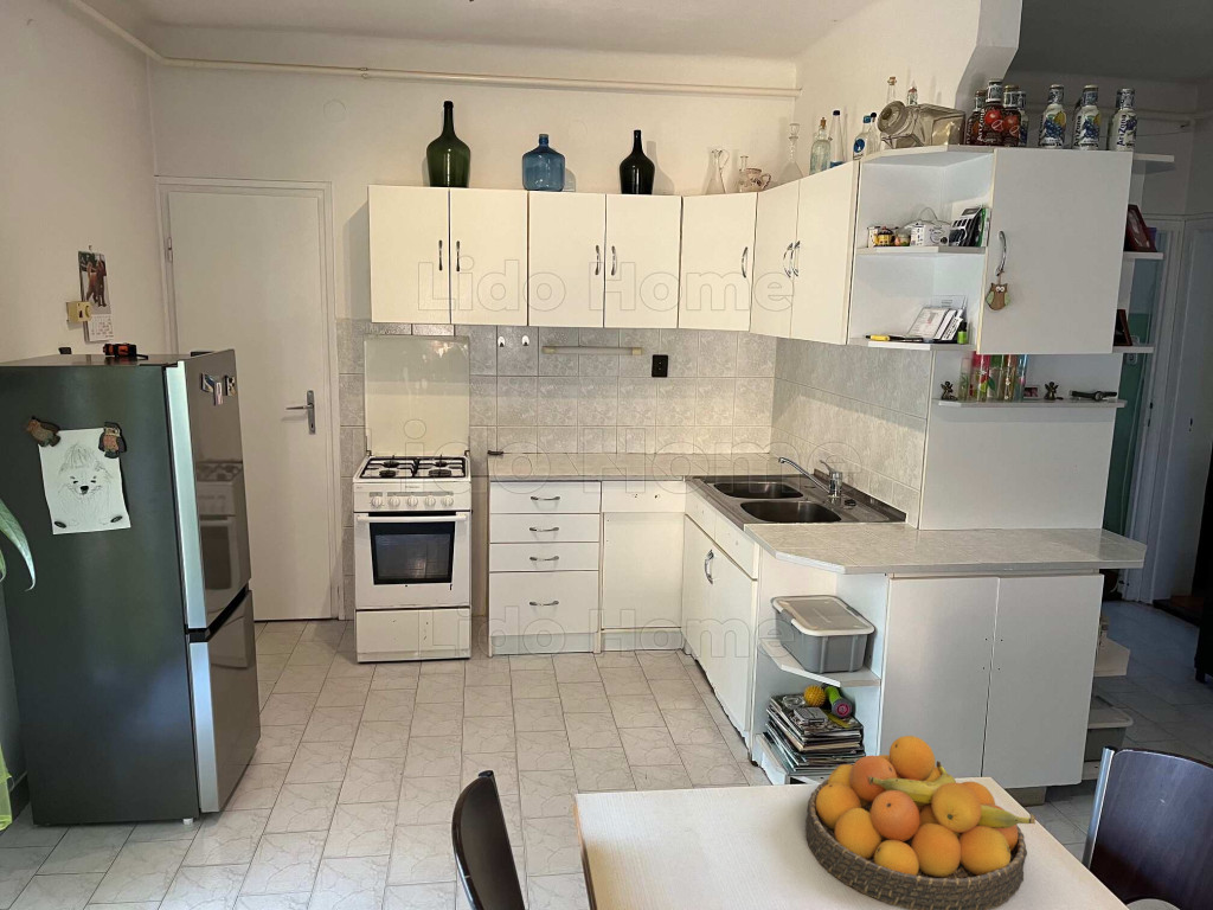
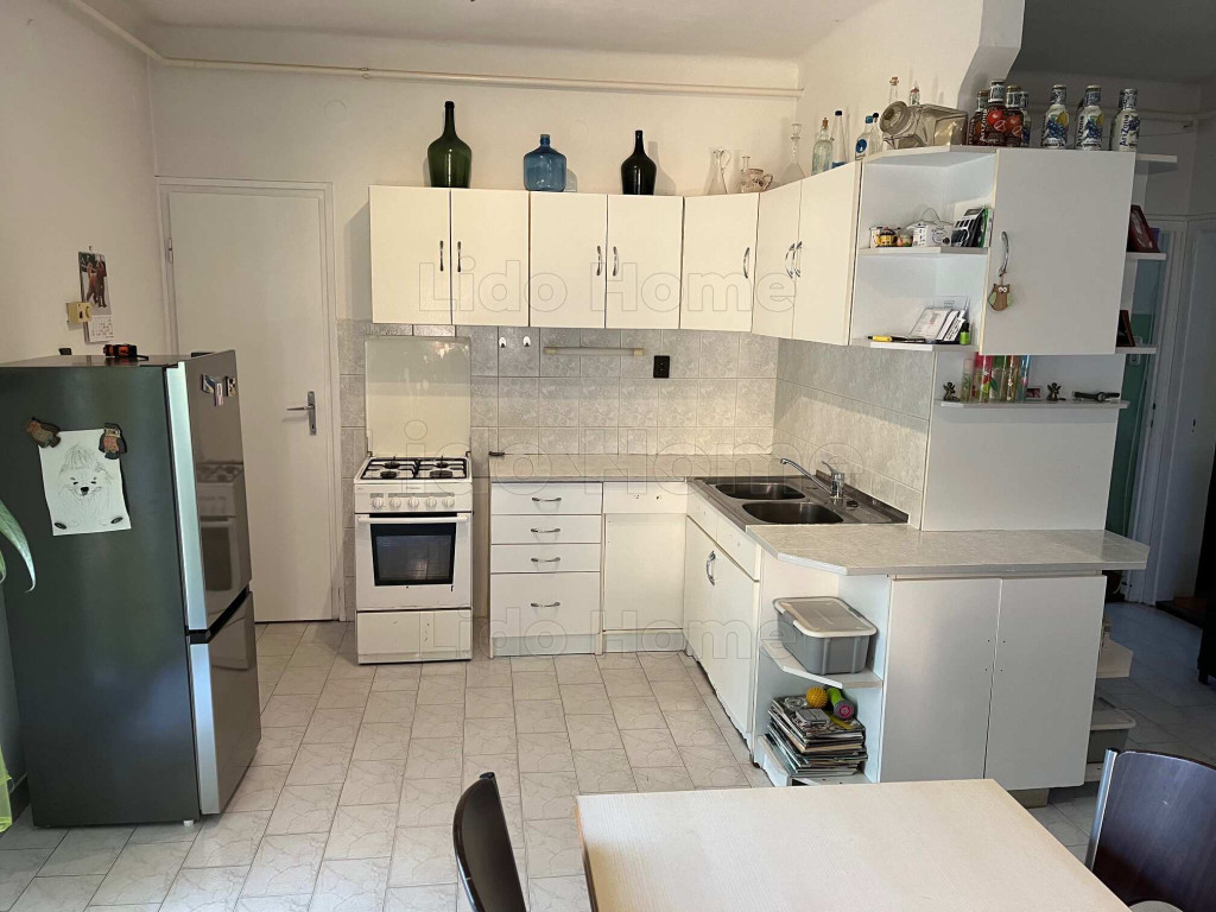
- fruit bowl (913, 806)
